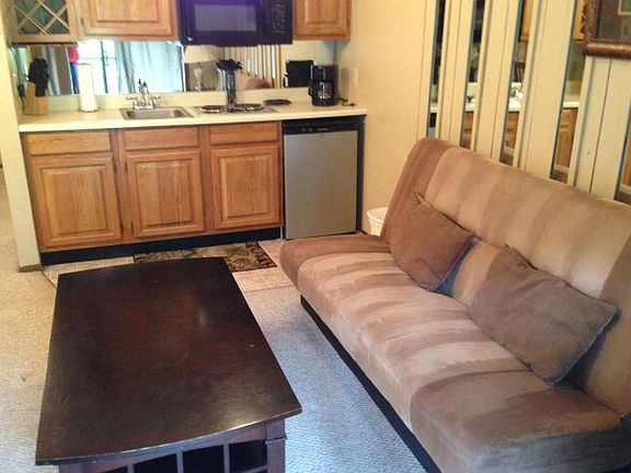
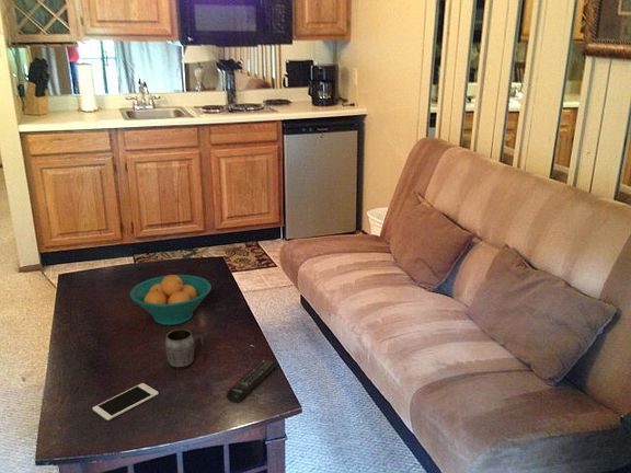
+ mug (186, 348)
+ fruit bowl (171, 297)
+ remote control (253, 378)
+ cell phone (126, 401)
